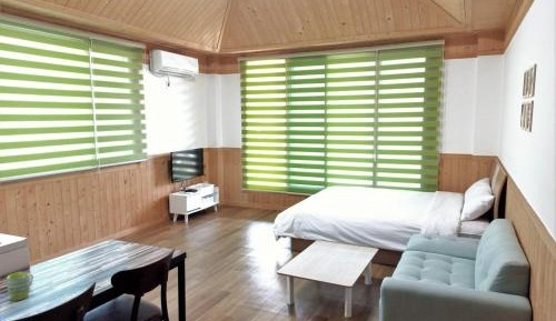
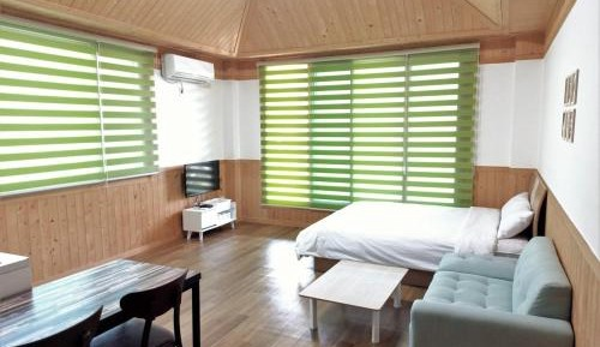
- mug (21, 284)
